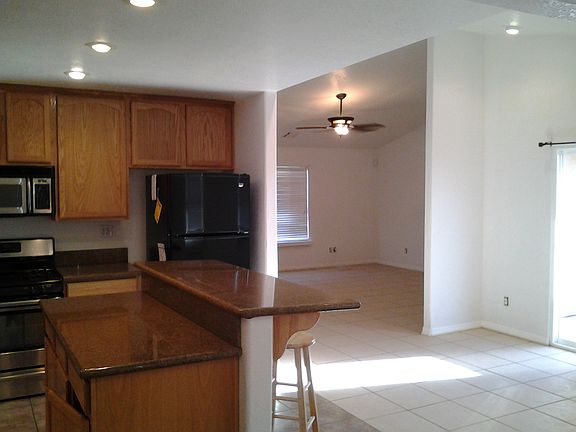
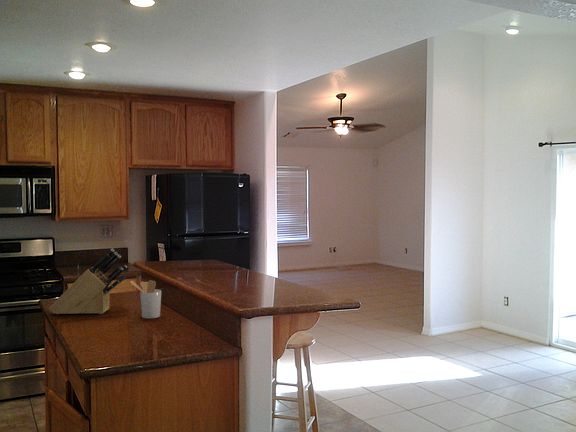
+ knife block (89, 280)
+ utensil holder (145, 297)
